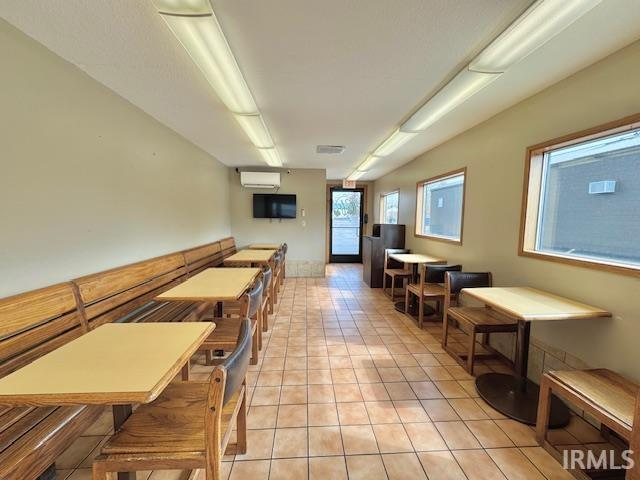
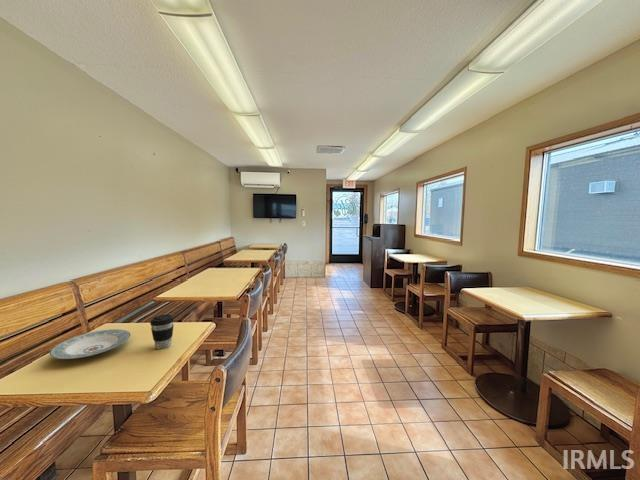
+ plate (93, 345)
+ coffee cup (162, 331)
